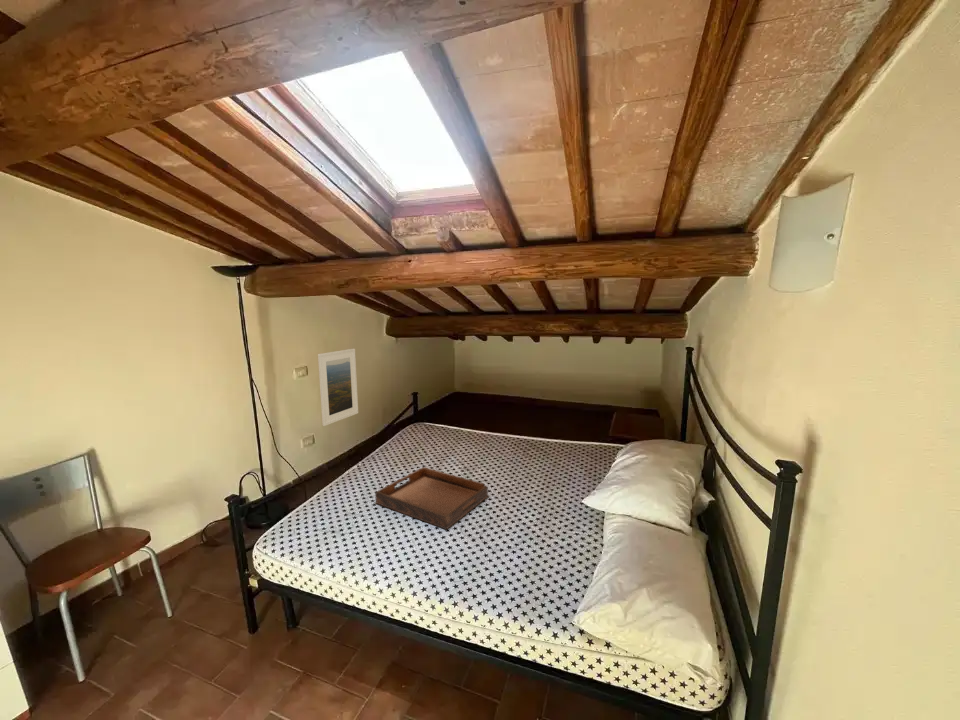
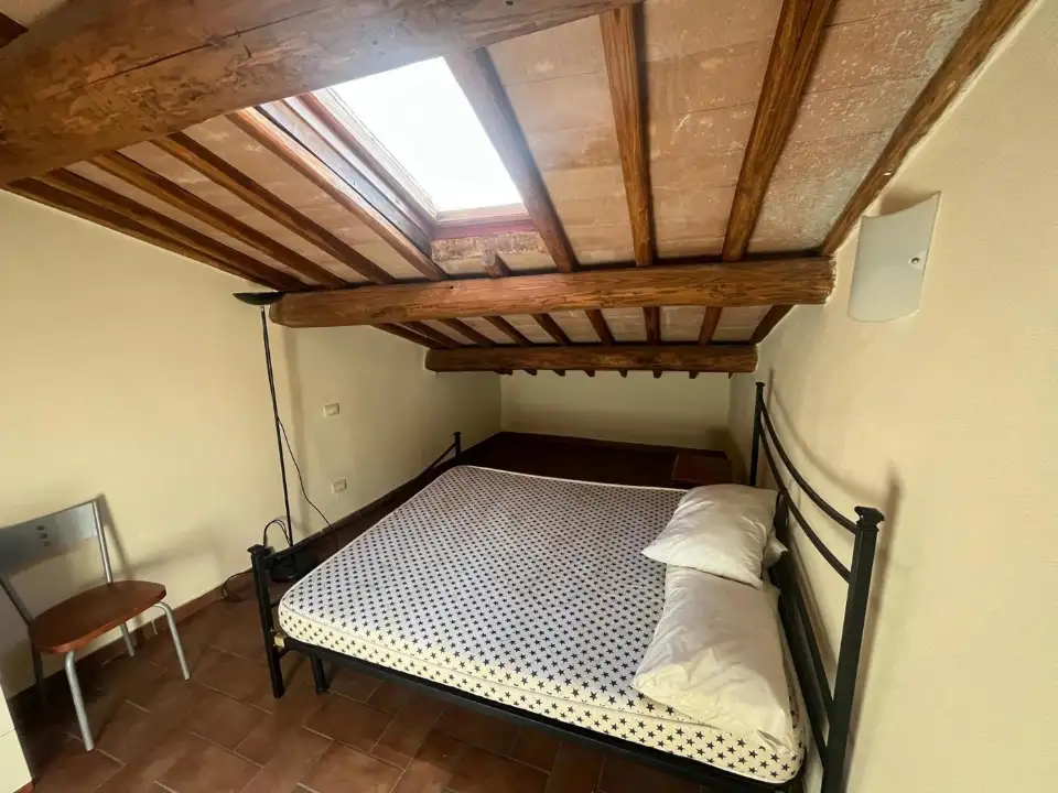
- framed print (339, 385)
- serving tray (433, 494)
